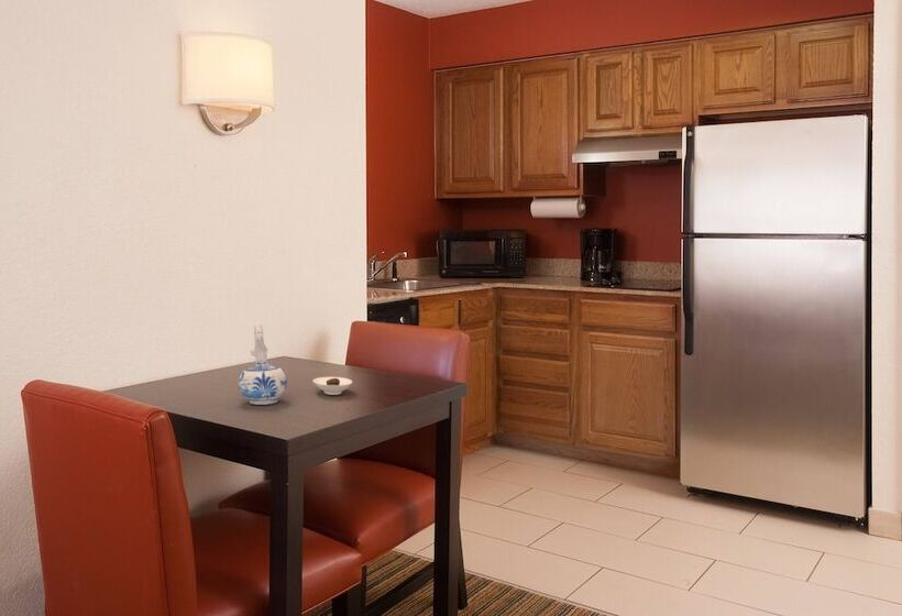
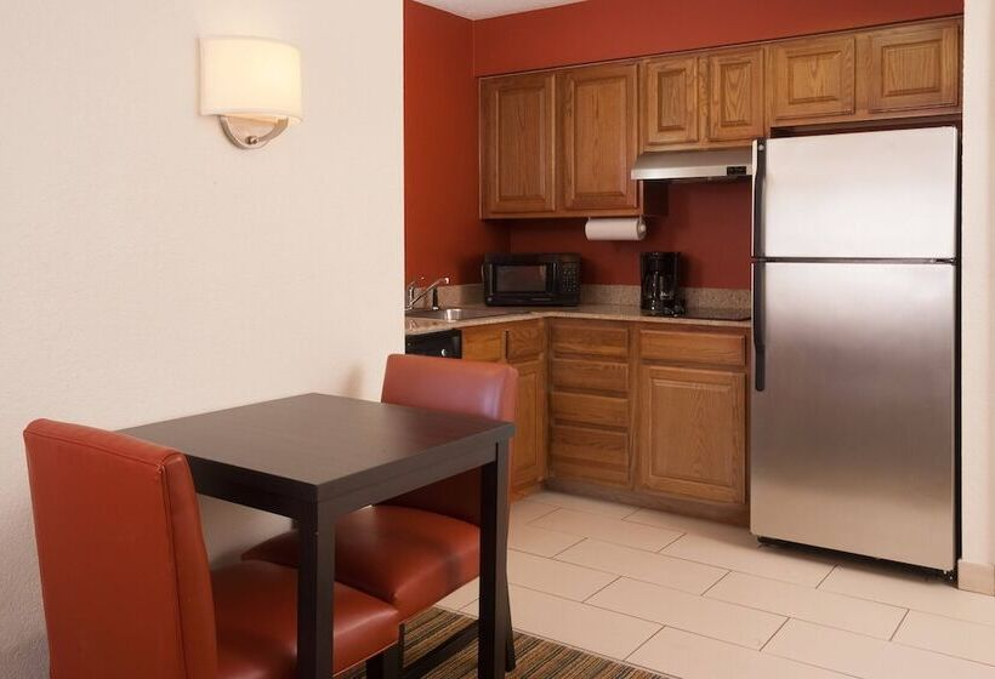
- saucer (332, 385)
- ceramic pitcher (262, 363)
